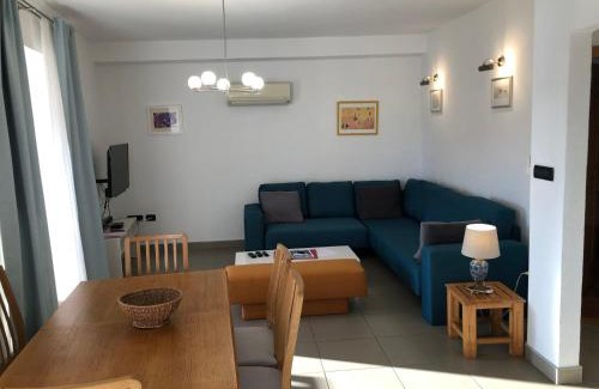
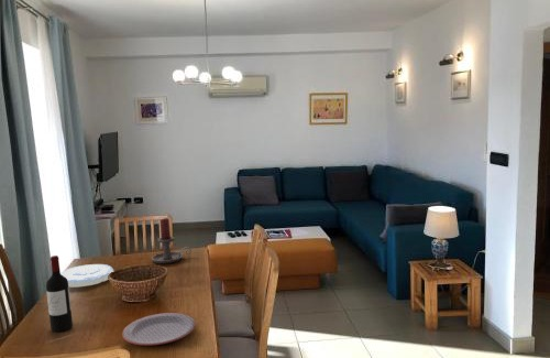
+ candle holder (170, 238)
+ wine bottle (57, 292)
+ plate (86, 273)
+ plate (160, 329)
